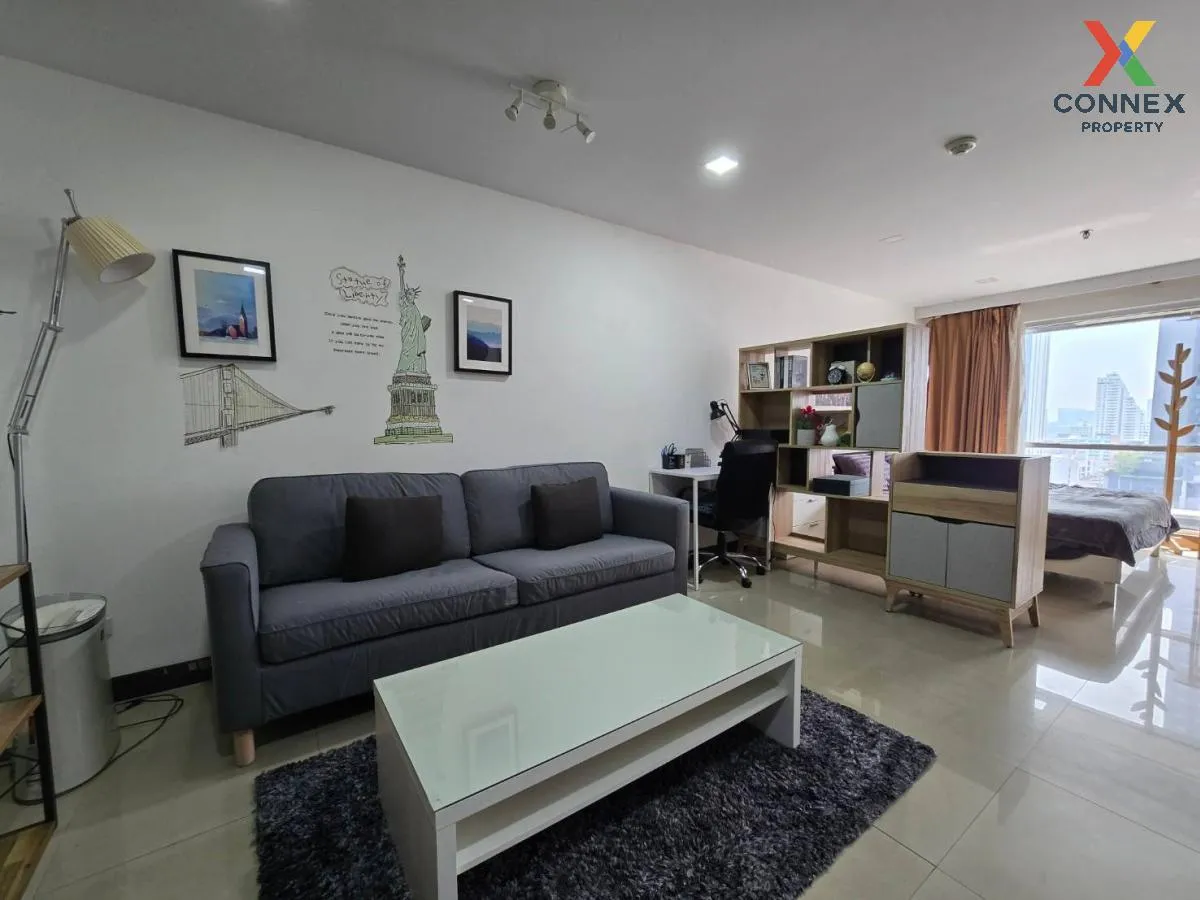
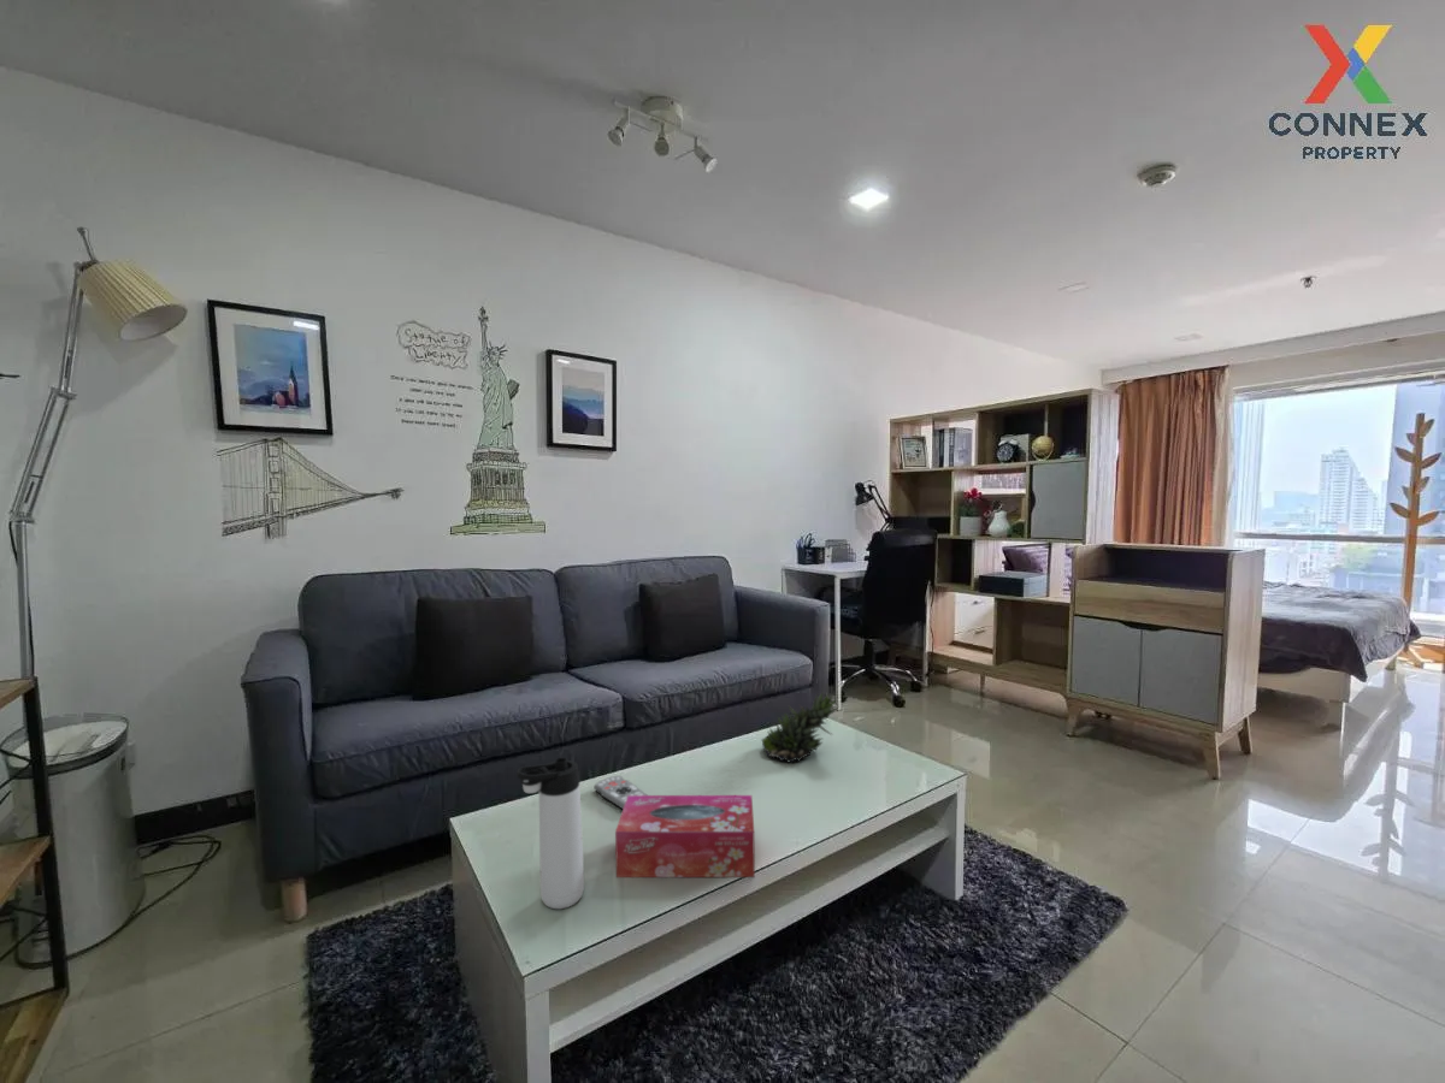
+ tissue box (688, 834)
+ thermos bottle (550, 833)
+ remote control (624, 794)
+ succulent plant (798, 721)
